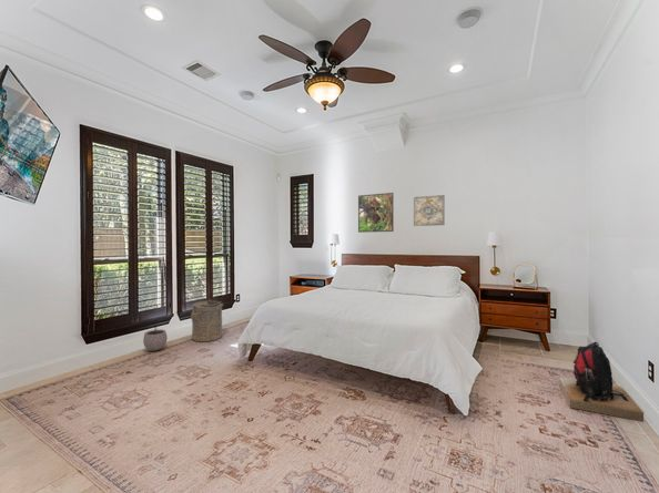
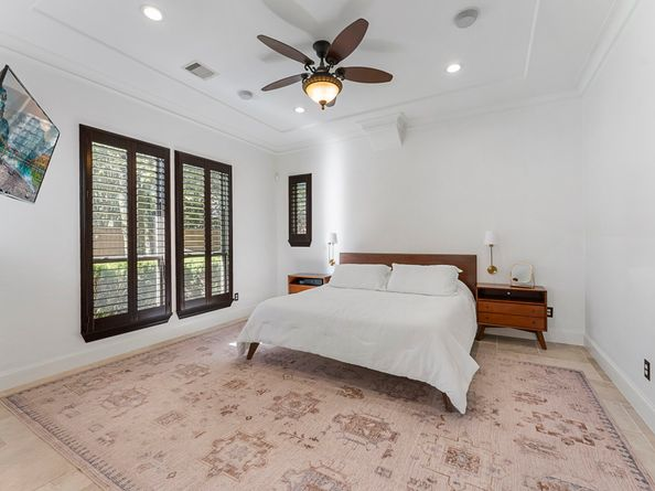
- laundry hamper (205, 319)
- plant pot (155, 337)
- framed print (375, 213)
- wall art (428, 210)
- backpack (596, 371)
